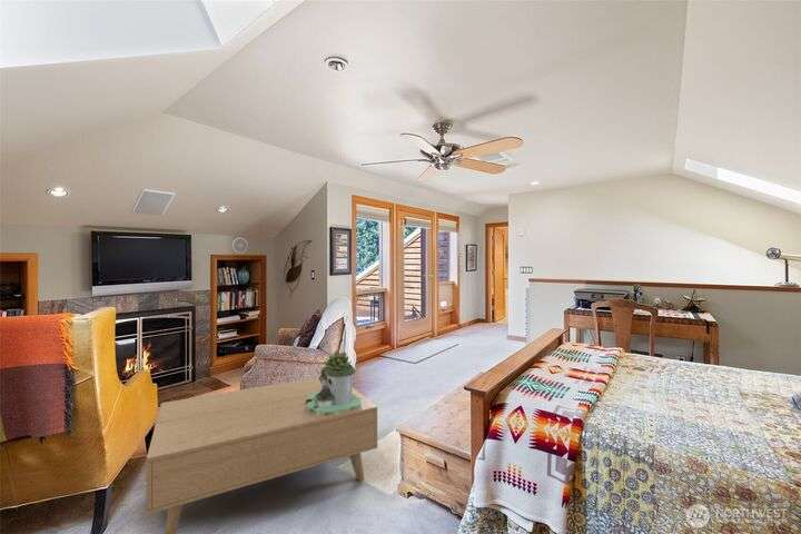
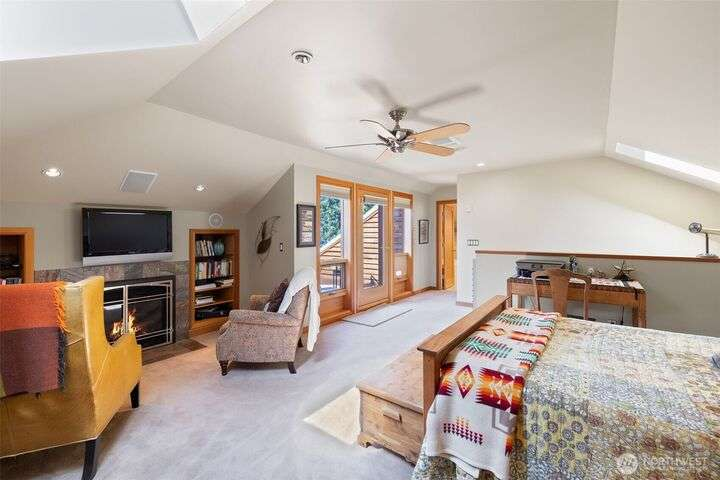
- coffee table (267, 442)
- succulent planter (330, 376)
